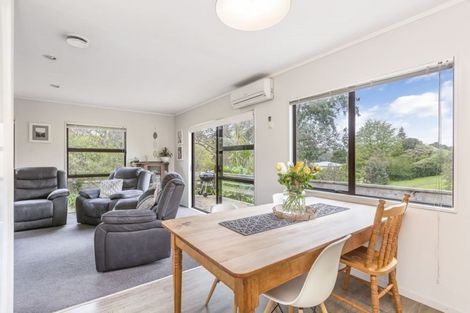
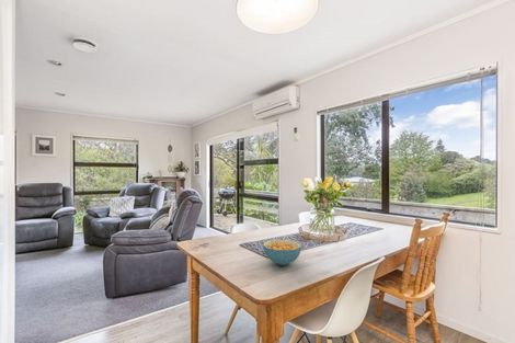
+ cereal bowl (282, 253)
